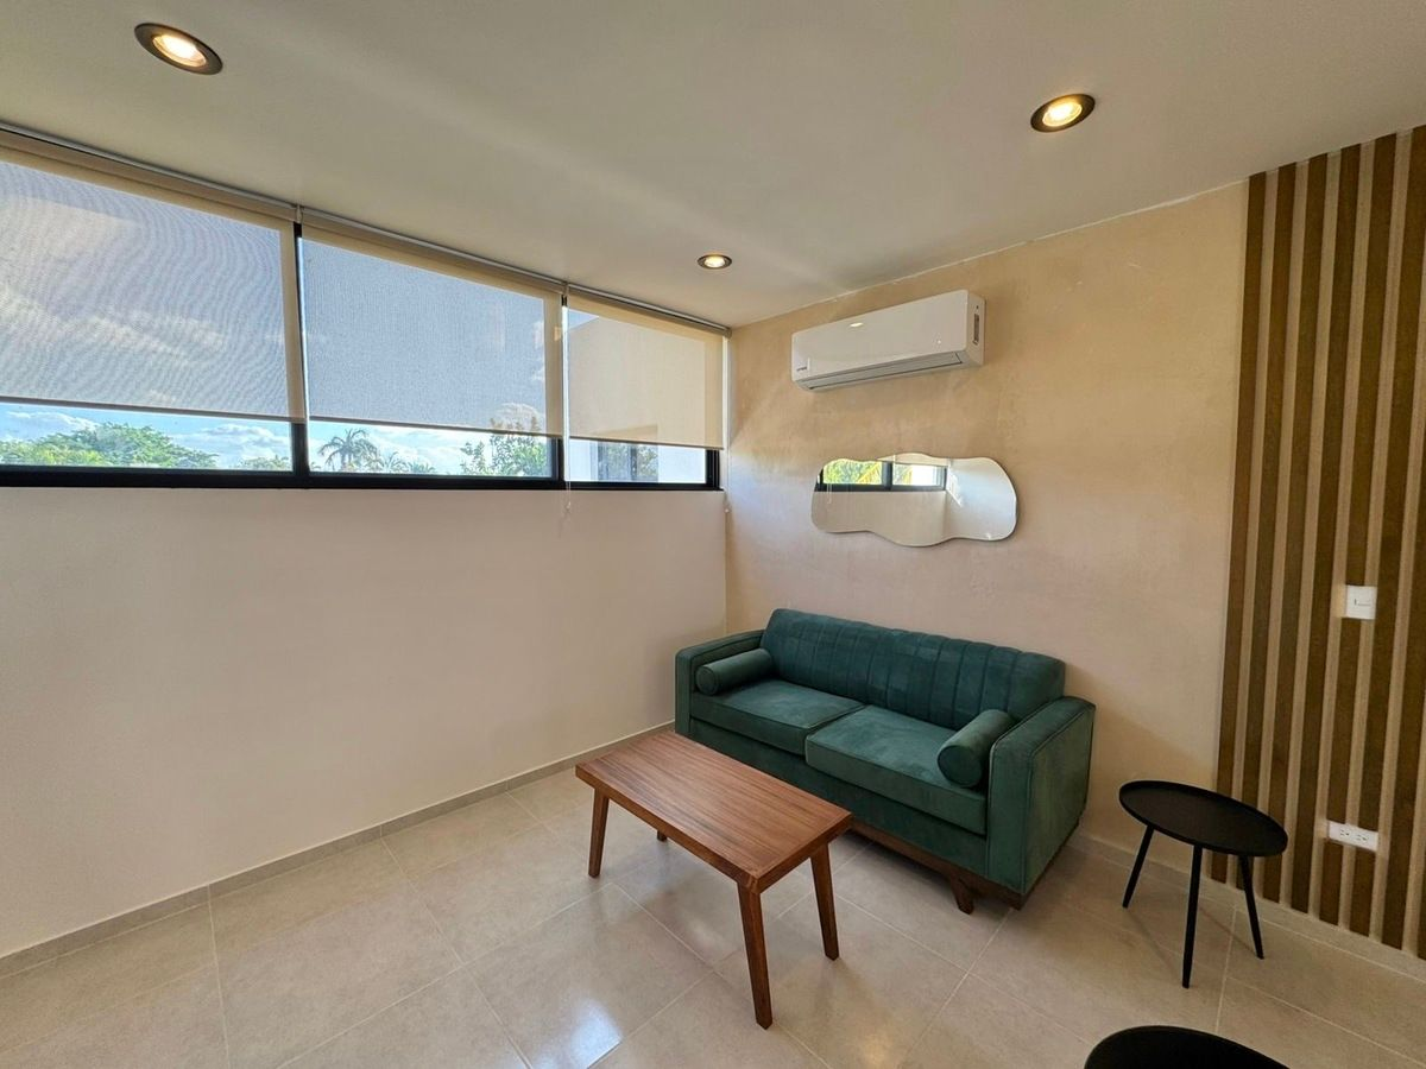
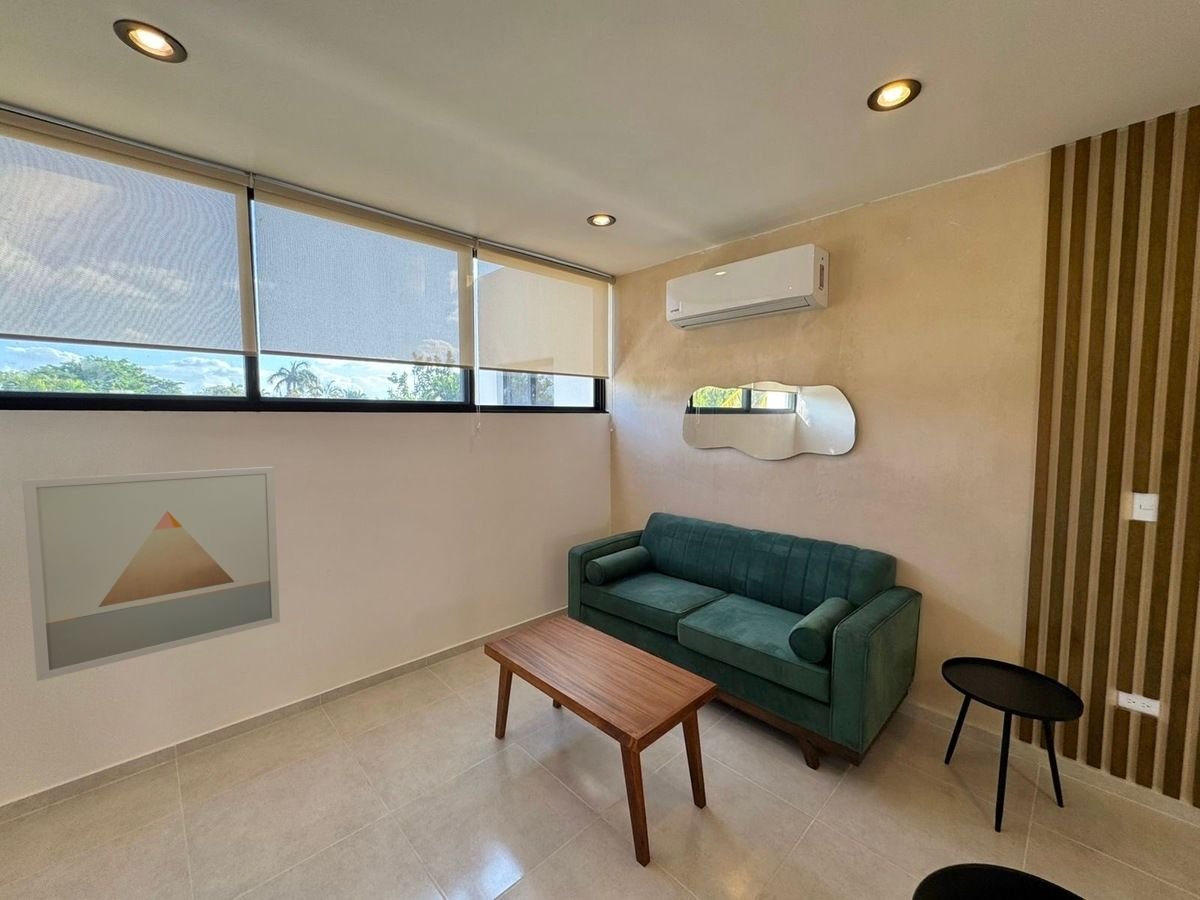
+ wall art (169, 560)
